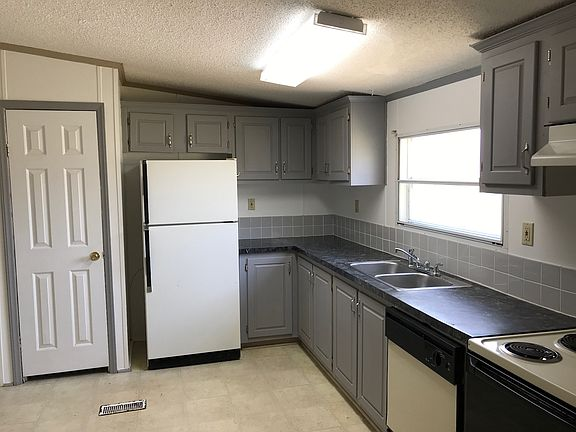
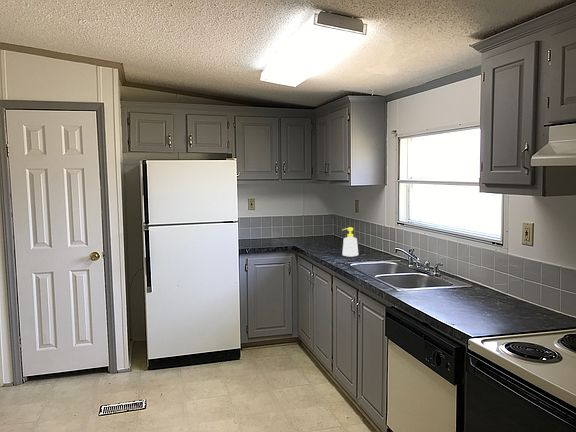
+ soap bottle (348, 241)
